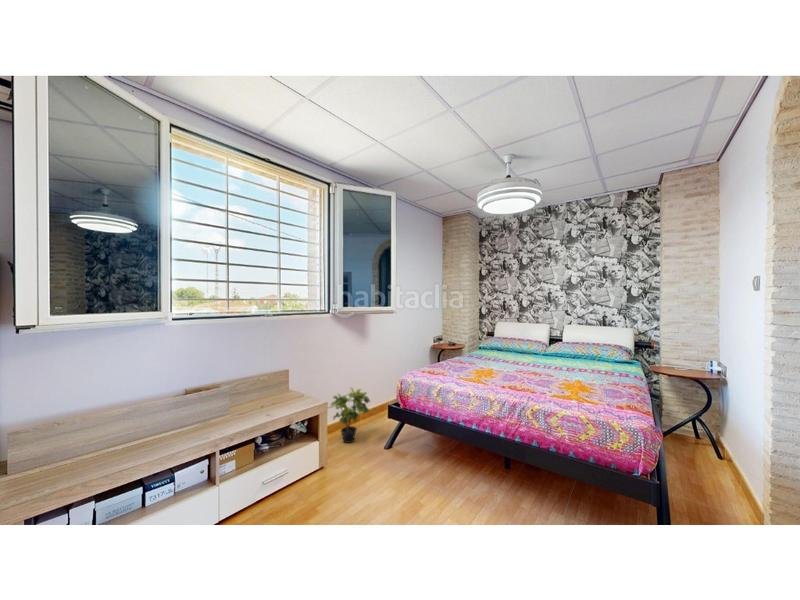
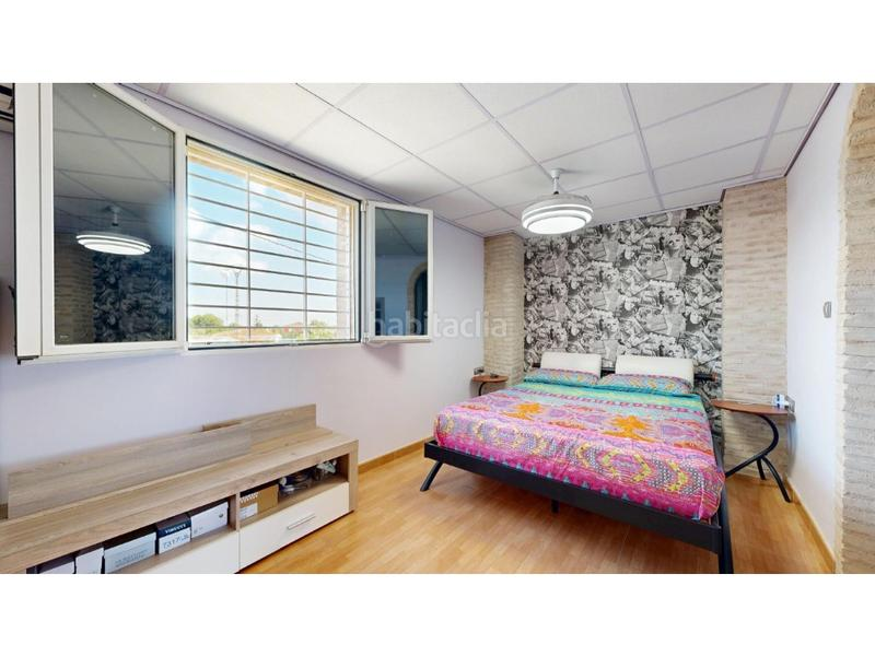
- potted plant (350, 413)
